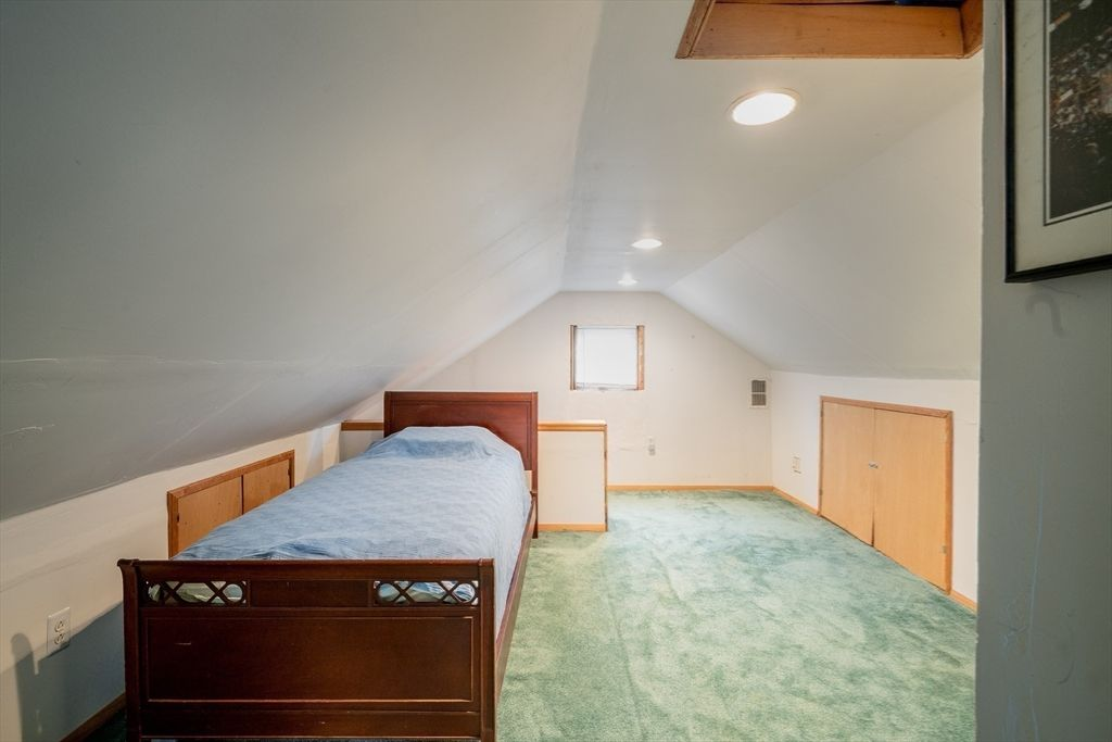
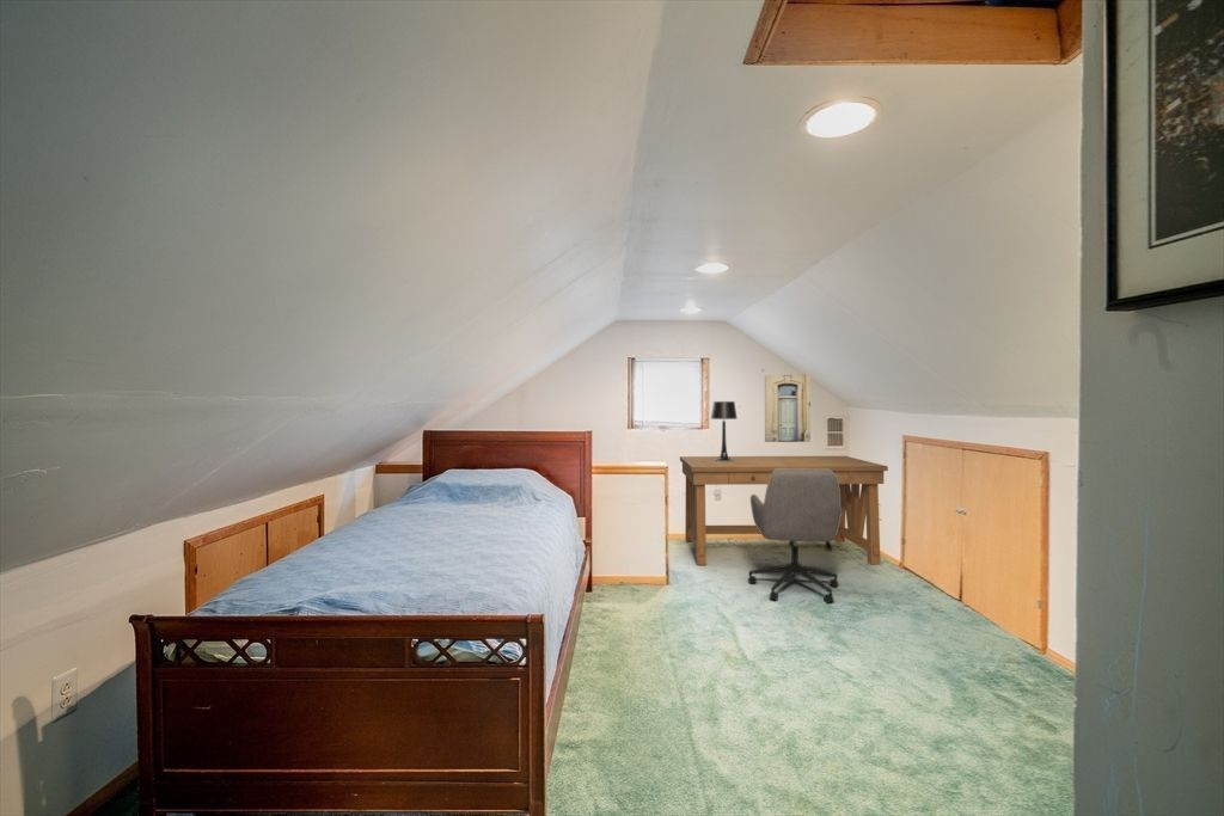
+ desk (767, 483)
+ office chair (795, 527)
+ wall art (787, 407)
+ table lamp (723, 430)
